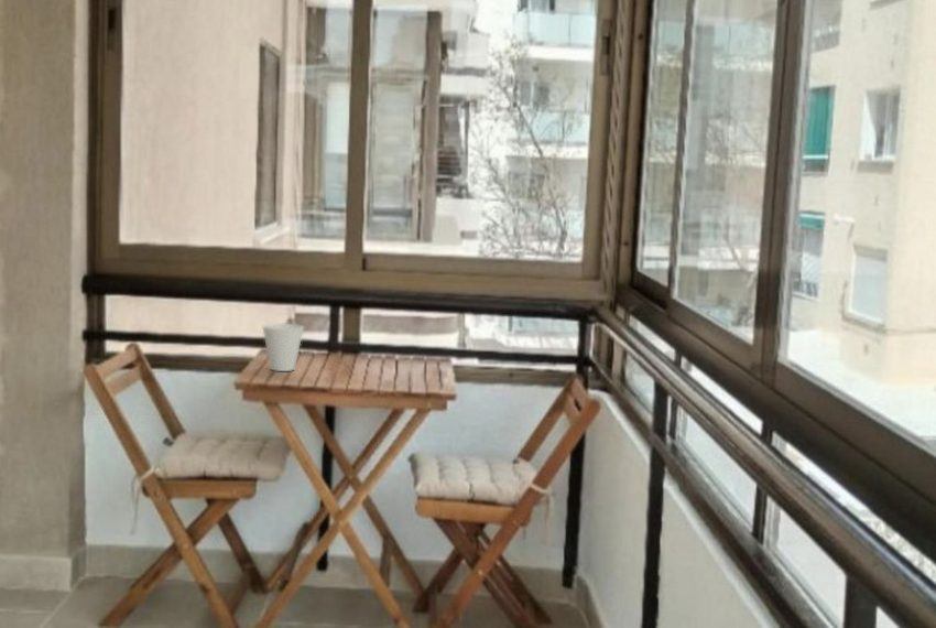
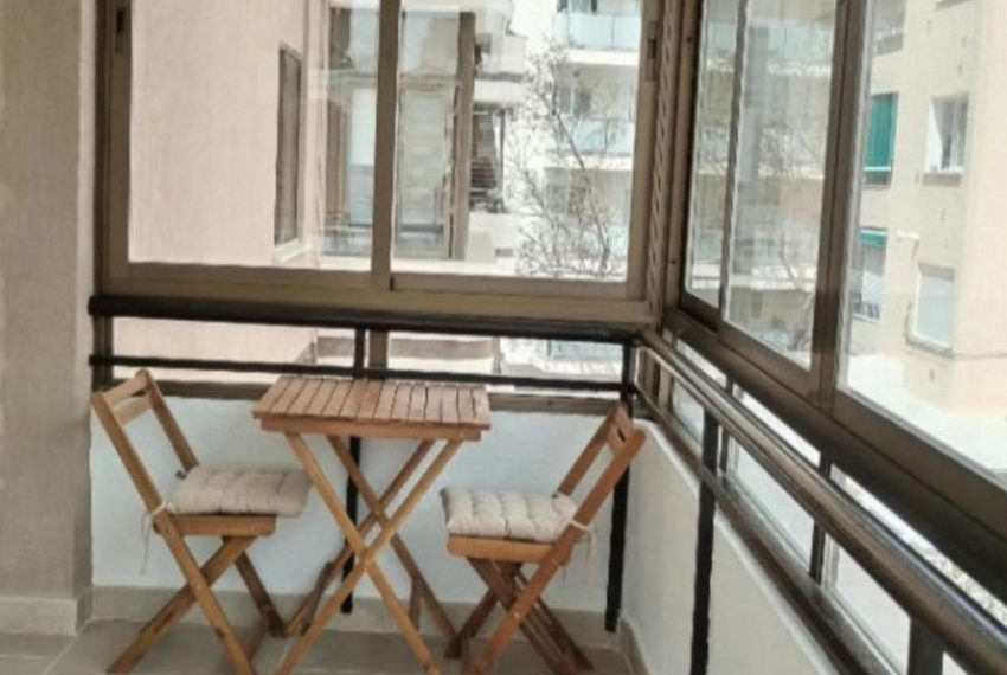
- cup (282, 347)
